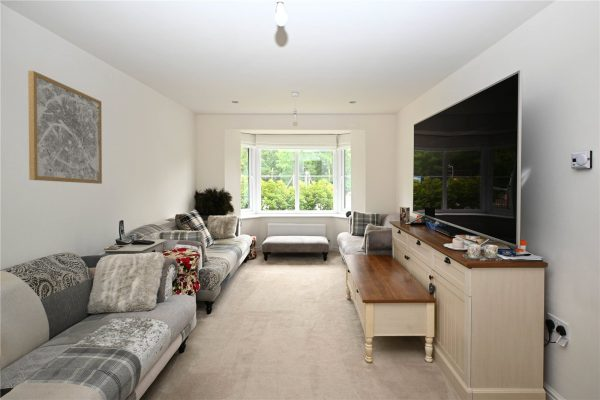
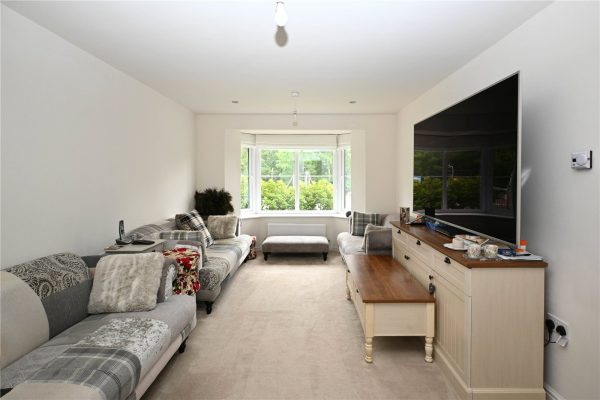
- wall art (70, 135)
